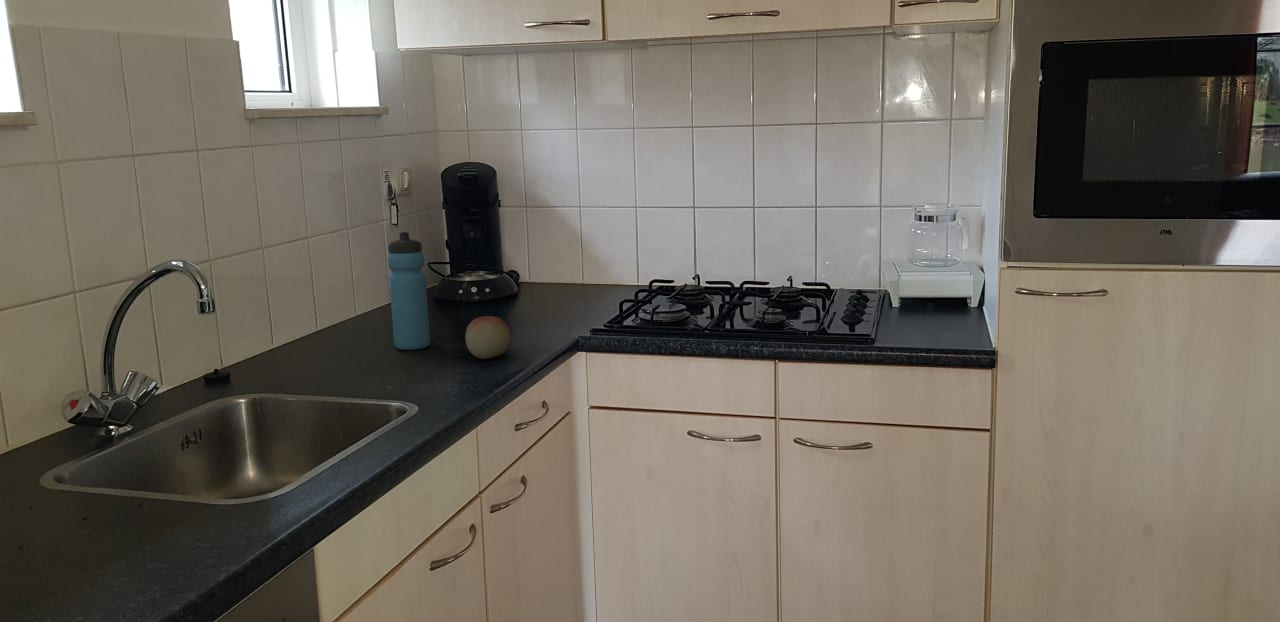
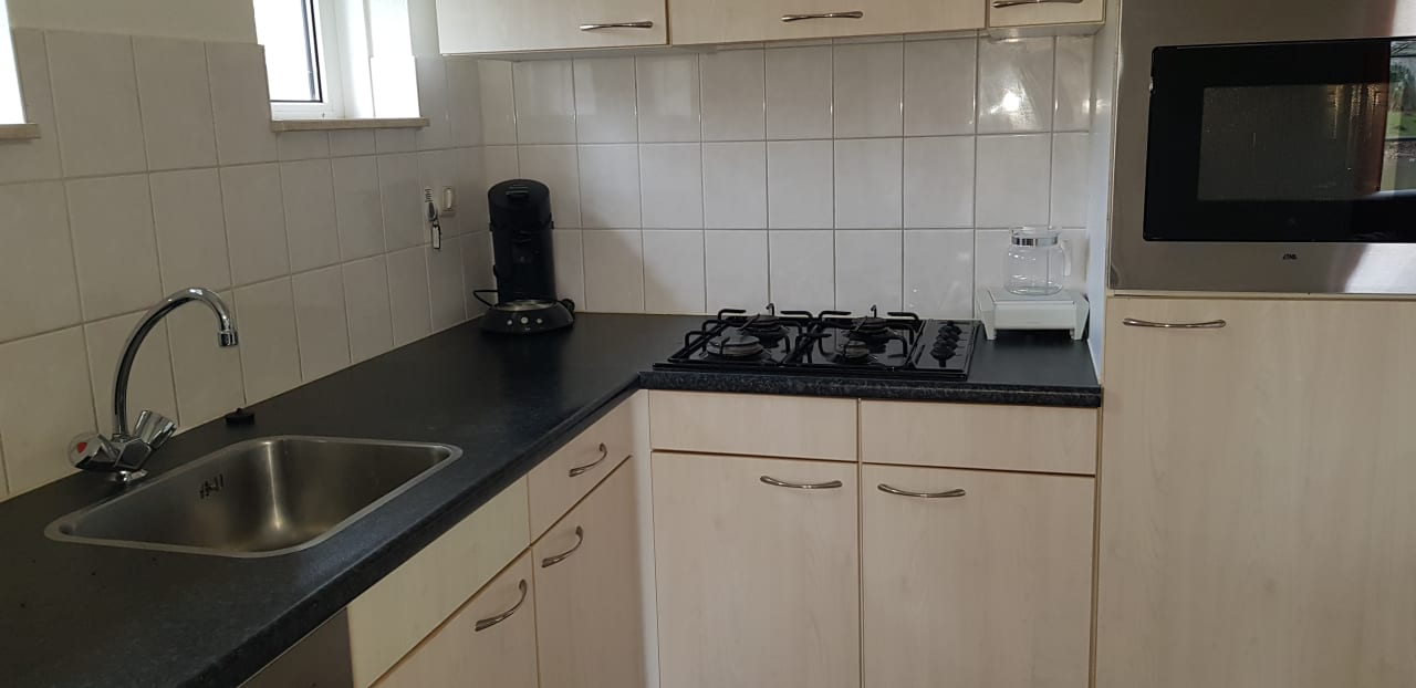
- water bottle (408, 290)
- fruit (488, 337)
